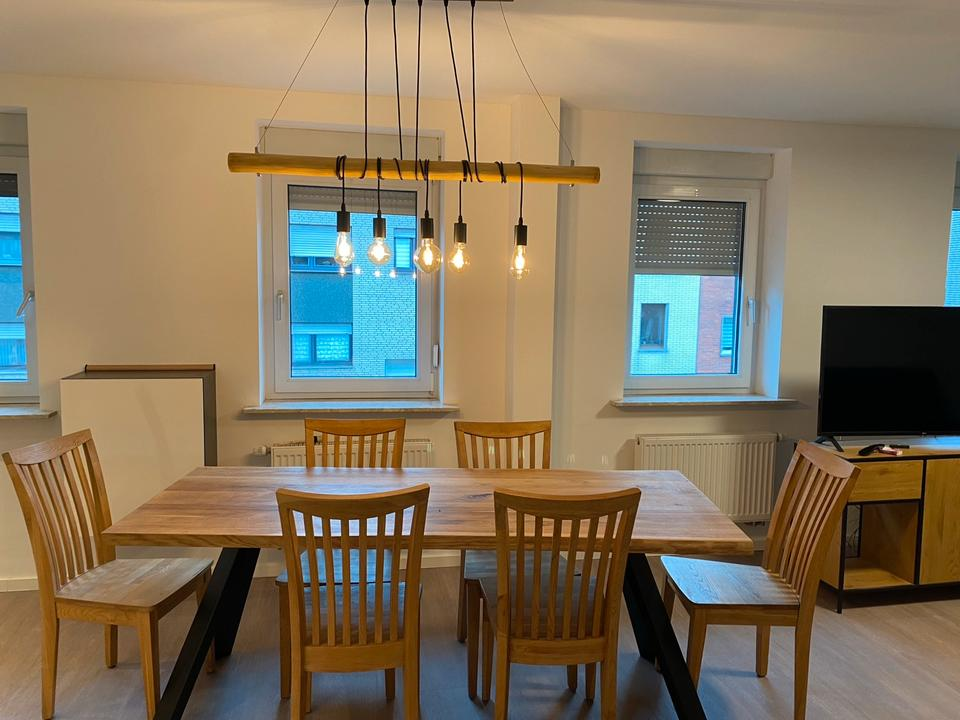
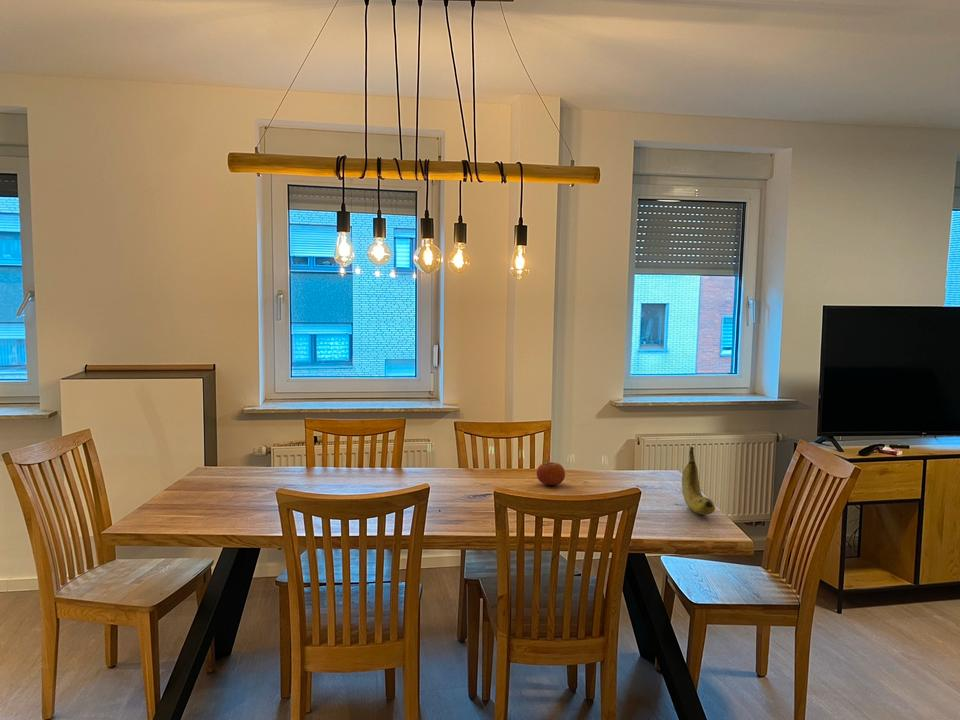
+ banana (697, 482)
+ fruit (550, 473)
